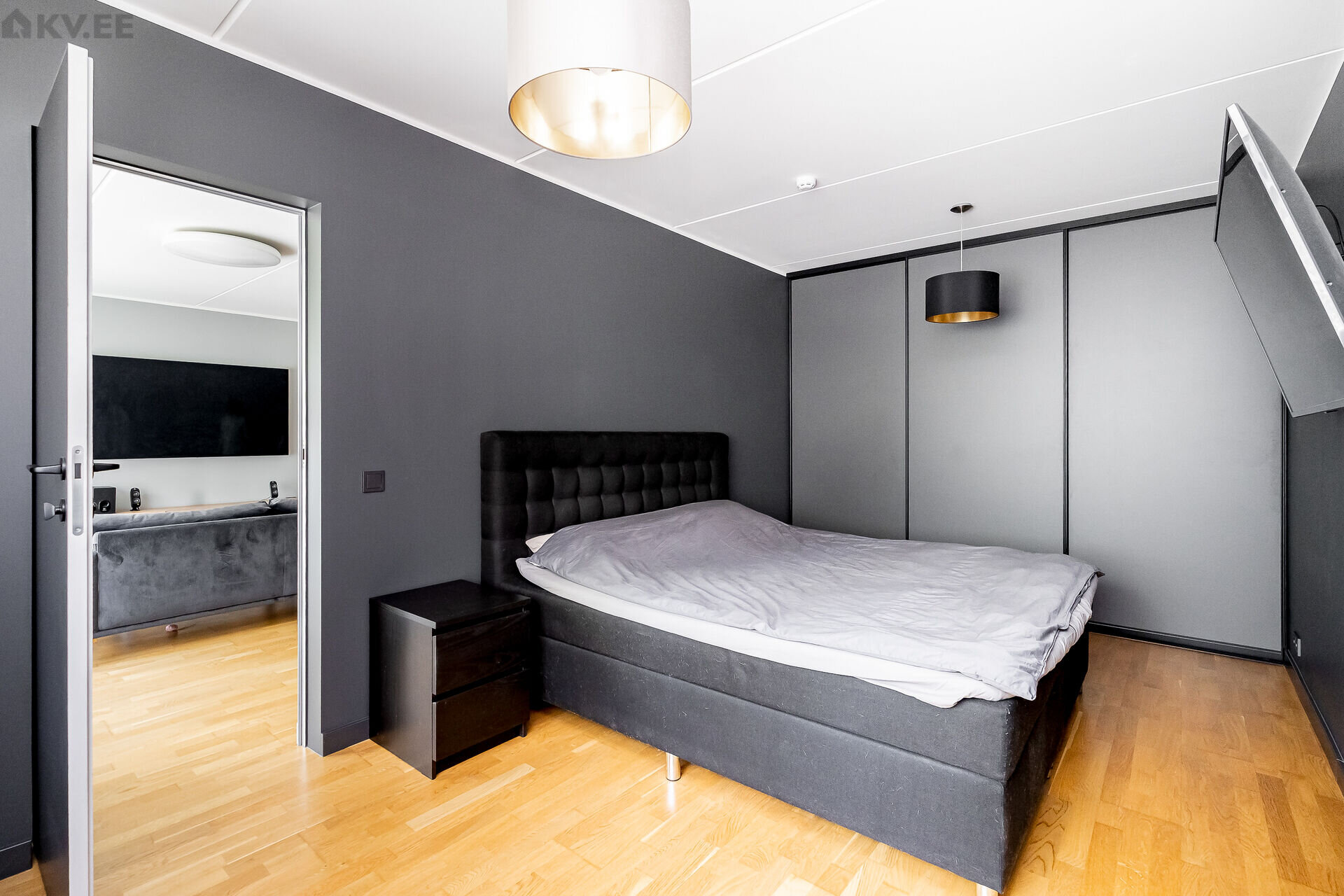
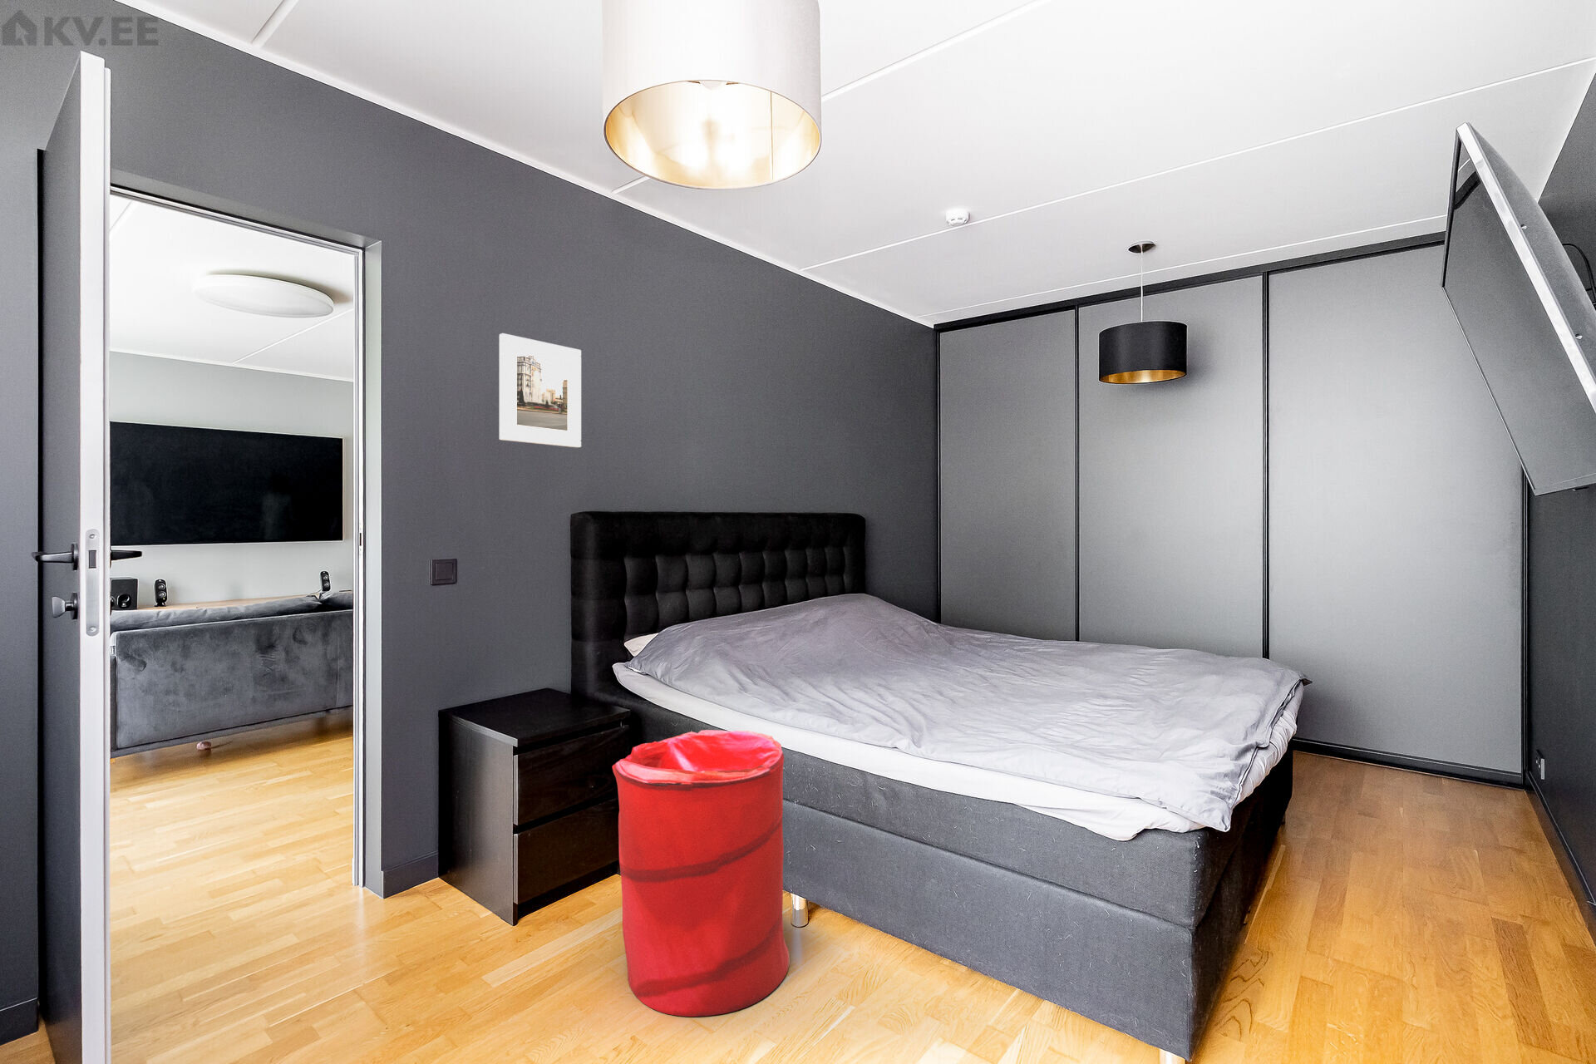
+ laundry hamper (701, 855)
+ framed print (542, 392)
